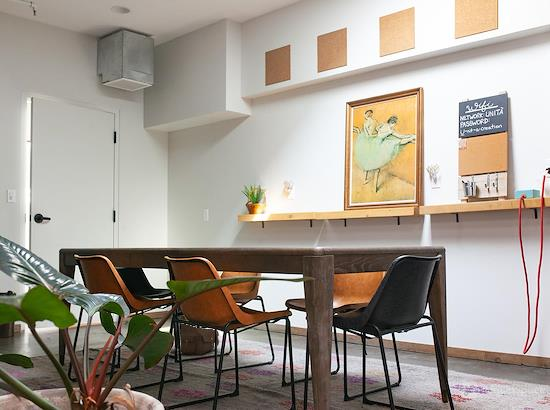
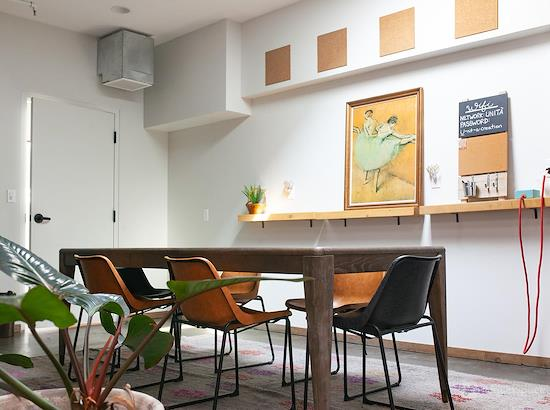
- satchel (193, 330)
